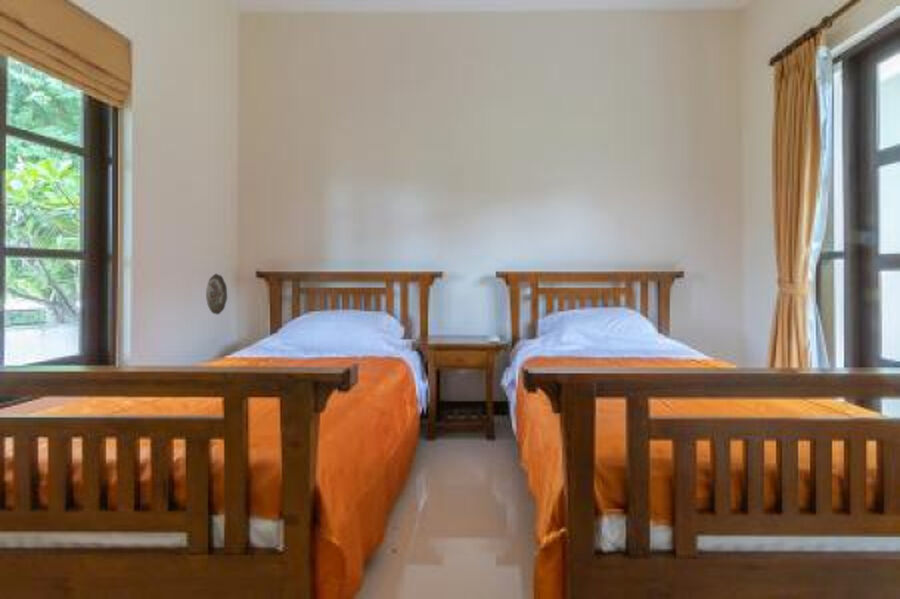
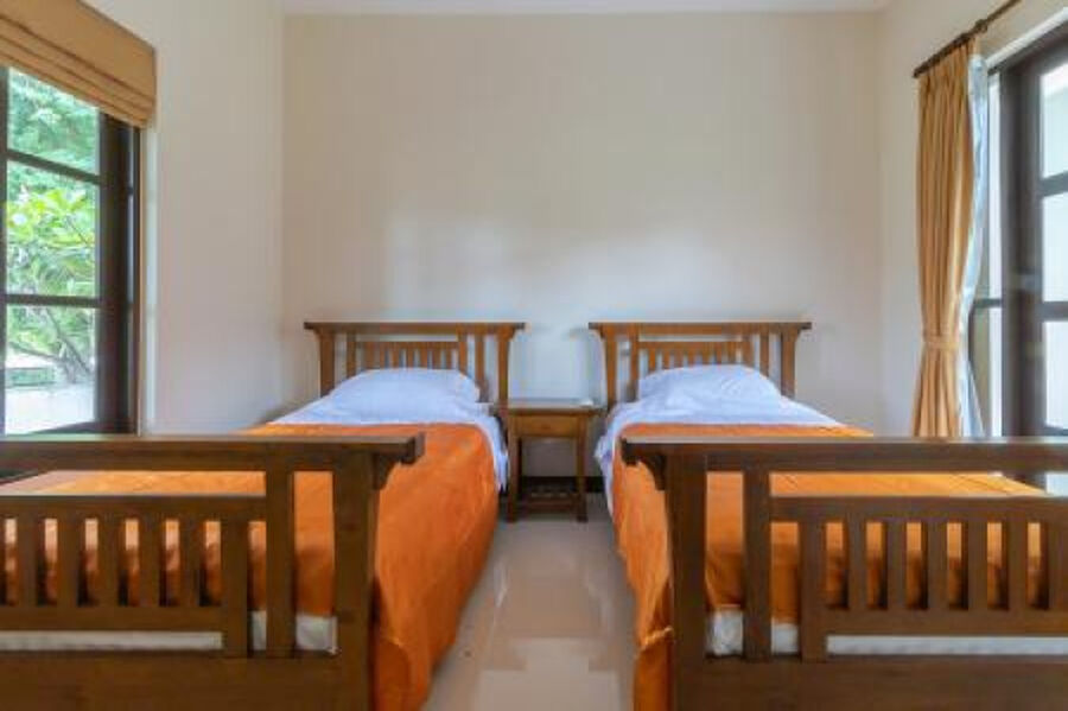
- decorative plate (215, 294)
